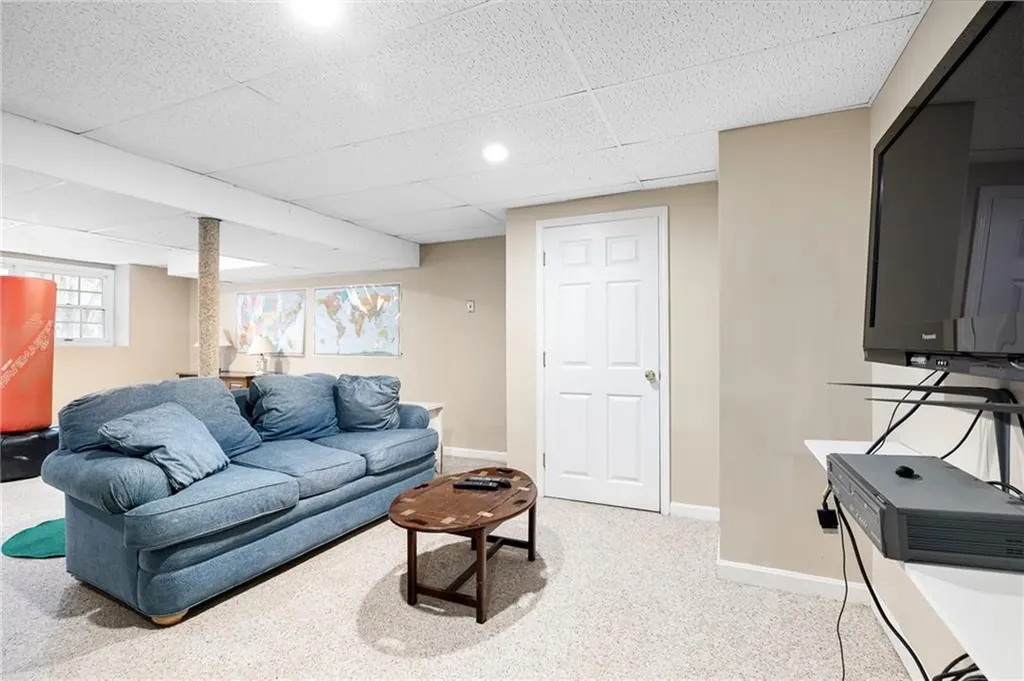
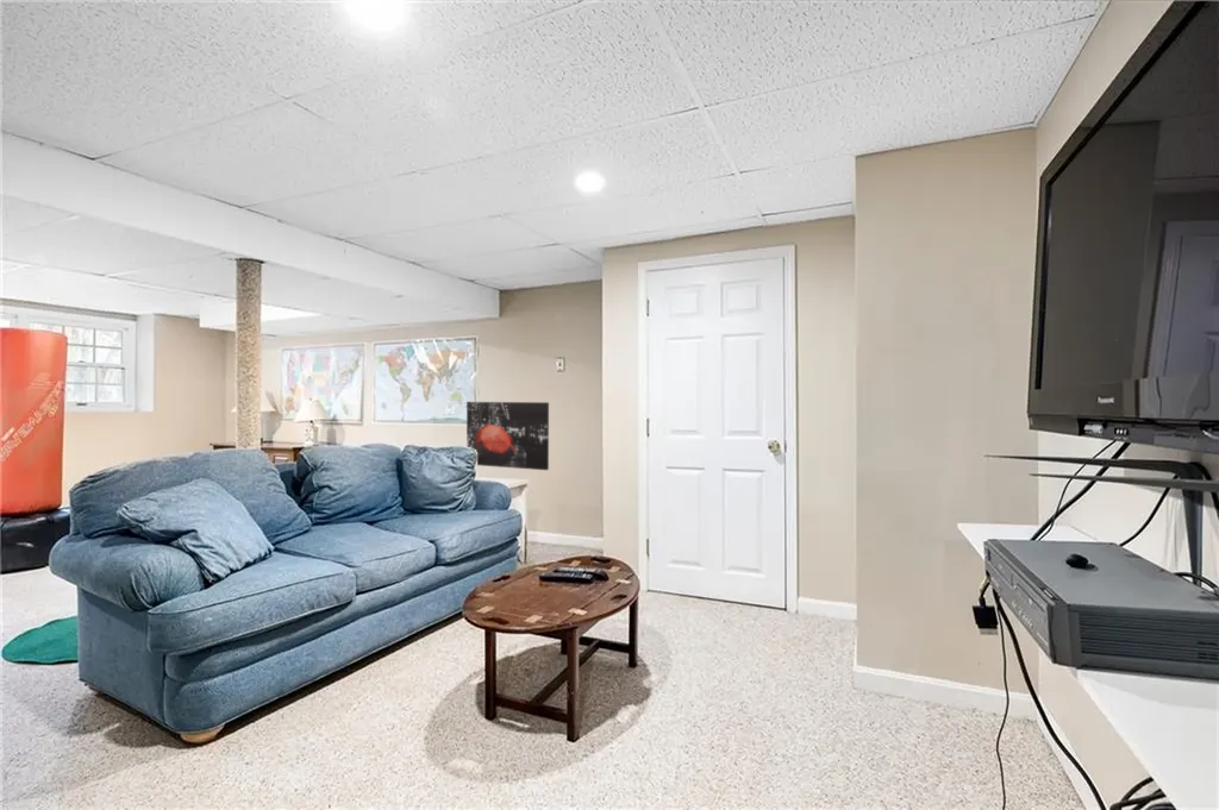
+ wall art (506, 434)
